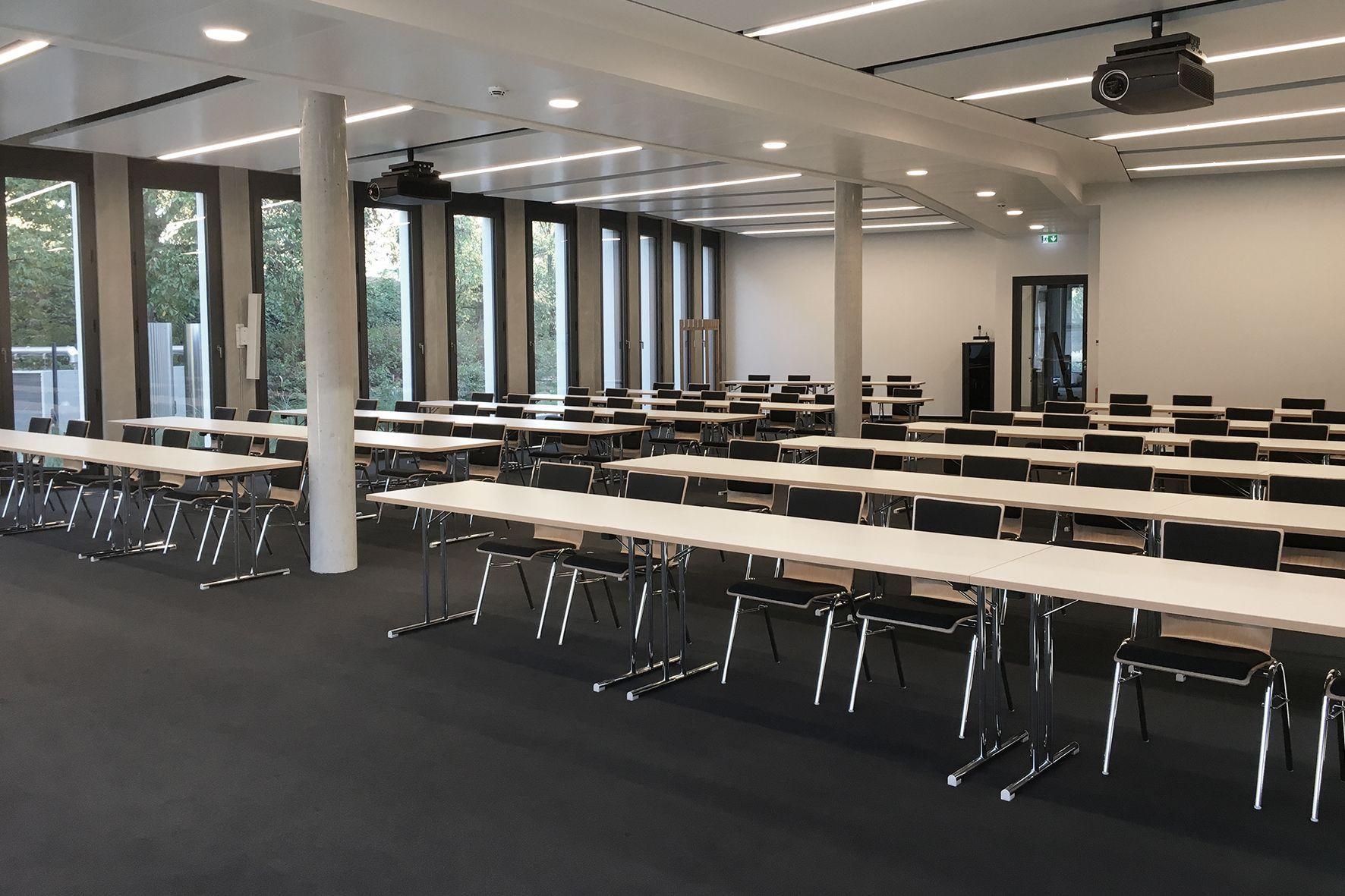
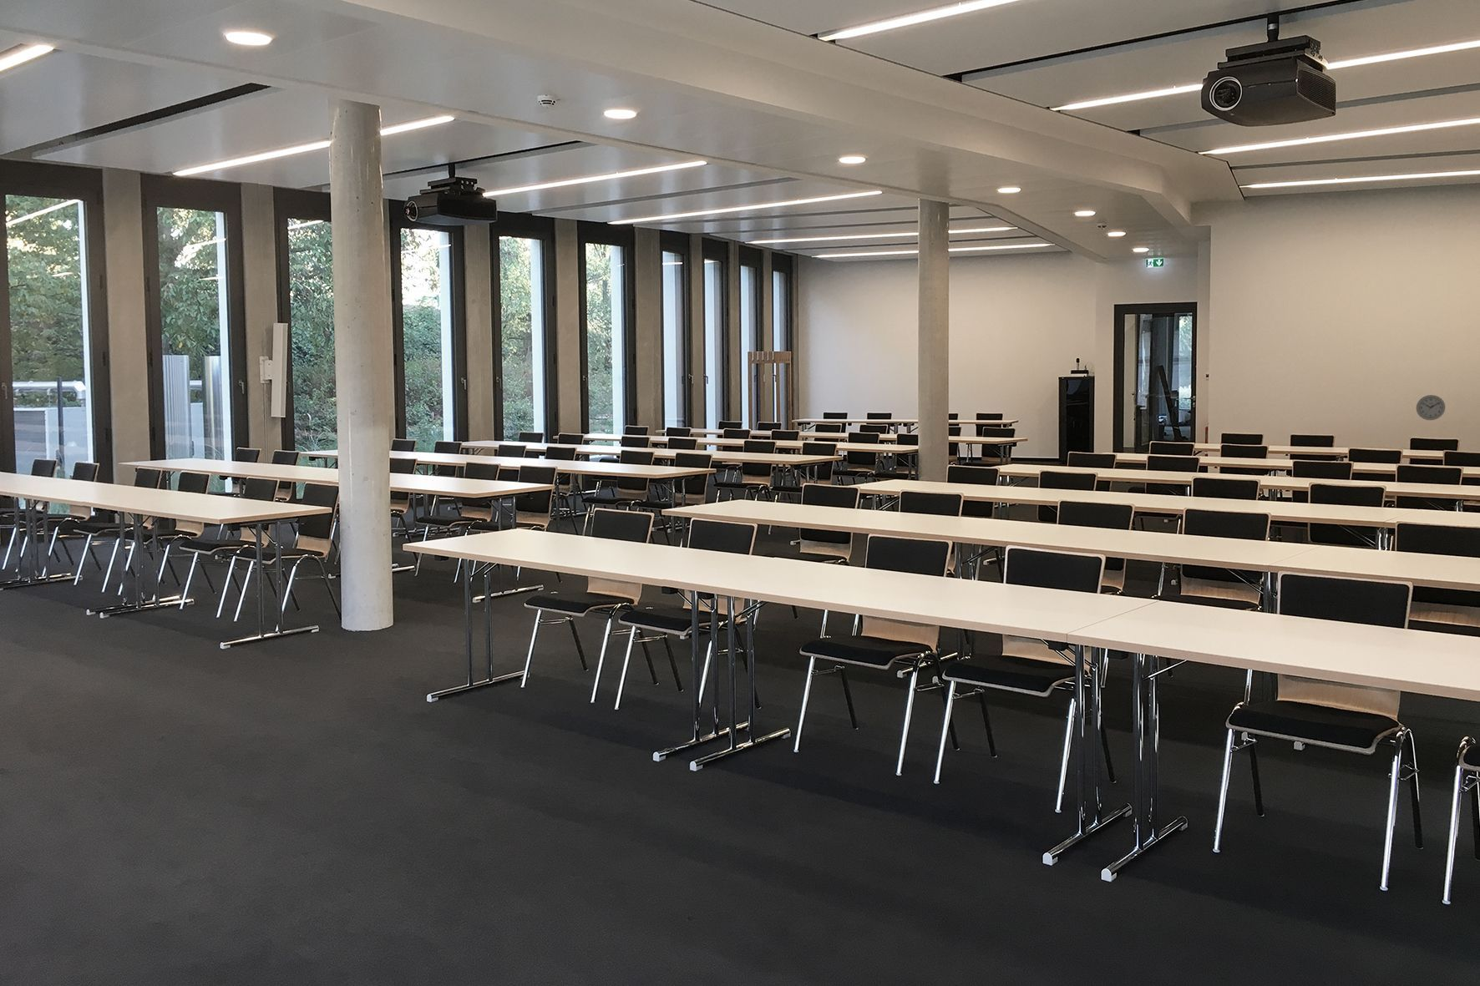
+ wall clock (1430, 407)
